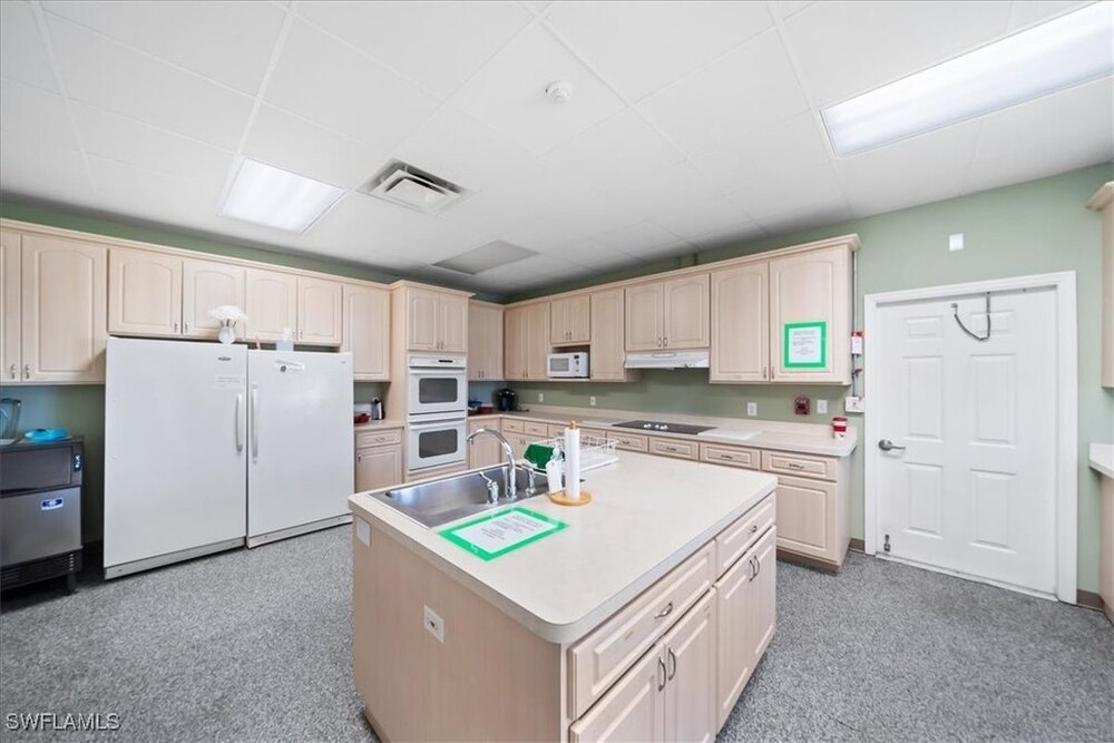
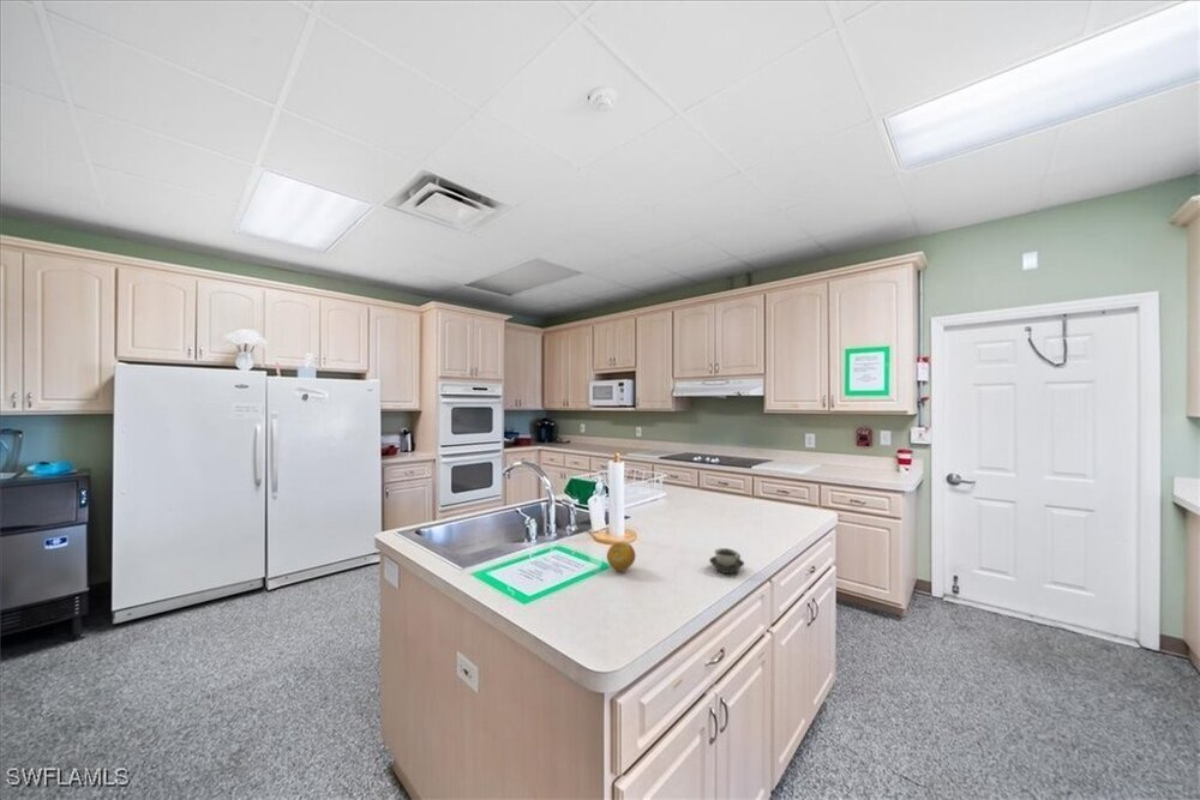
+ fruit (620, 555)
+ cup (726, 560)
